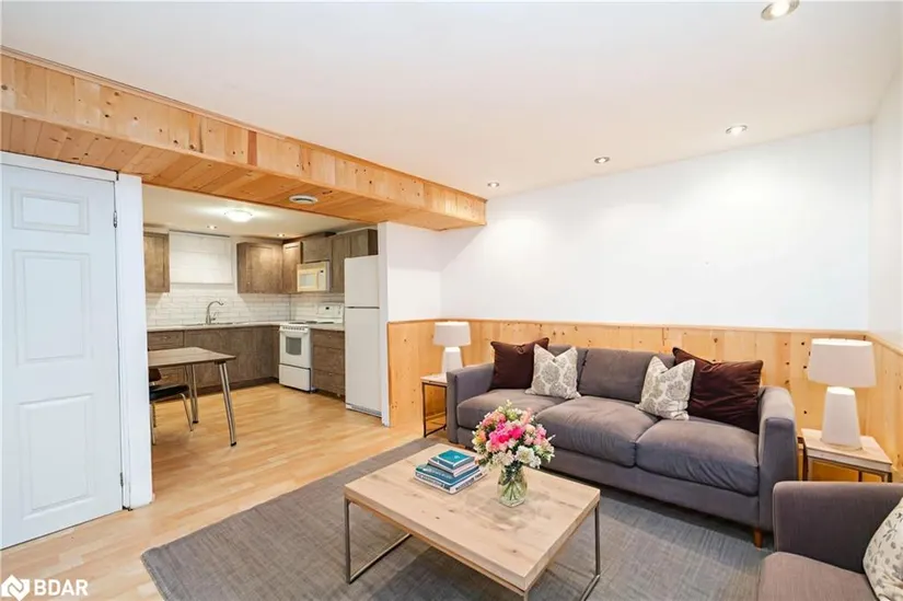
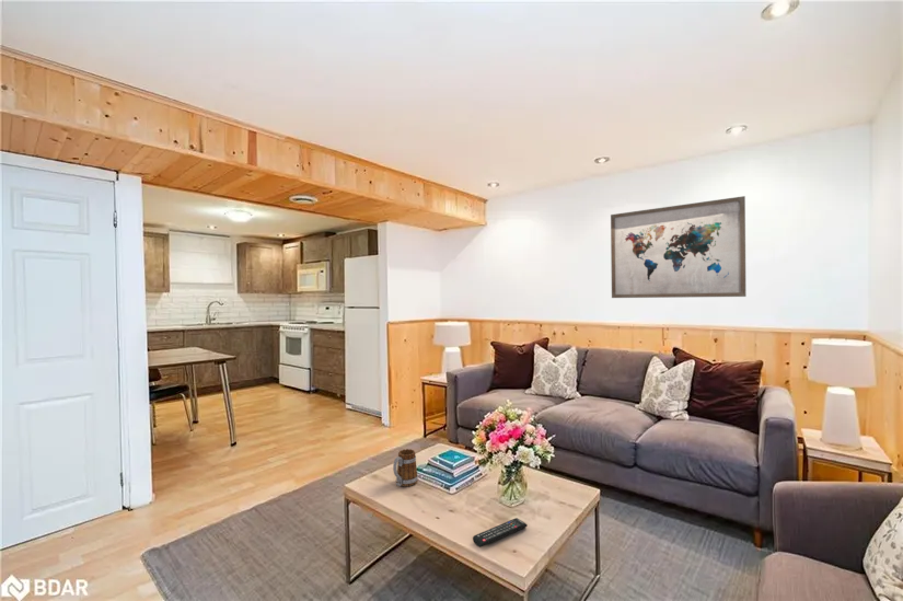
+ mug (404, 469)
+ remote control (500, 532)
+ wall art (672, 252)
